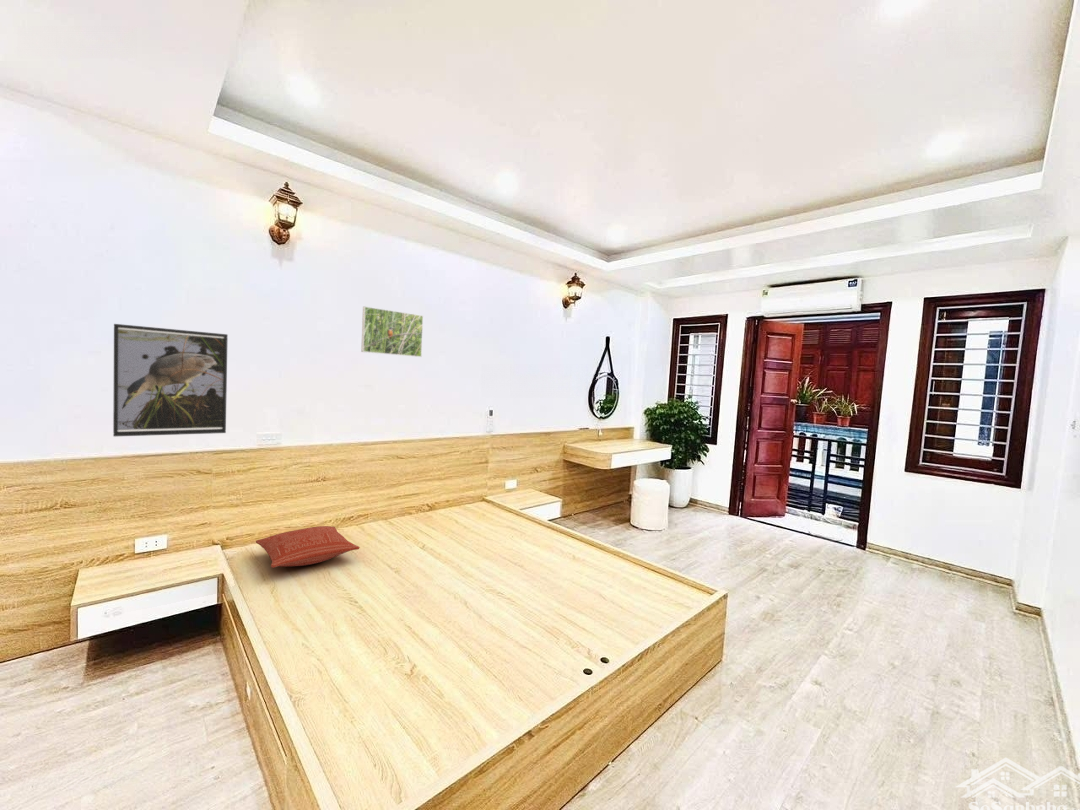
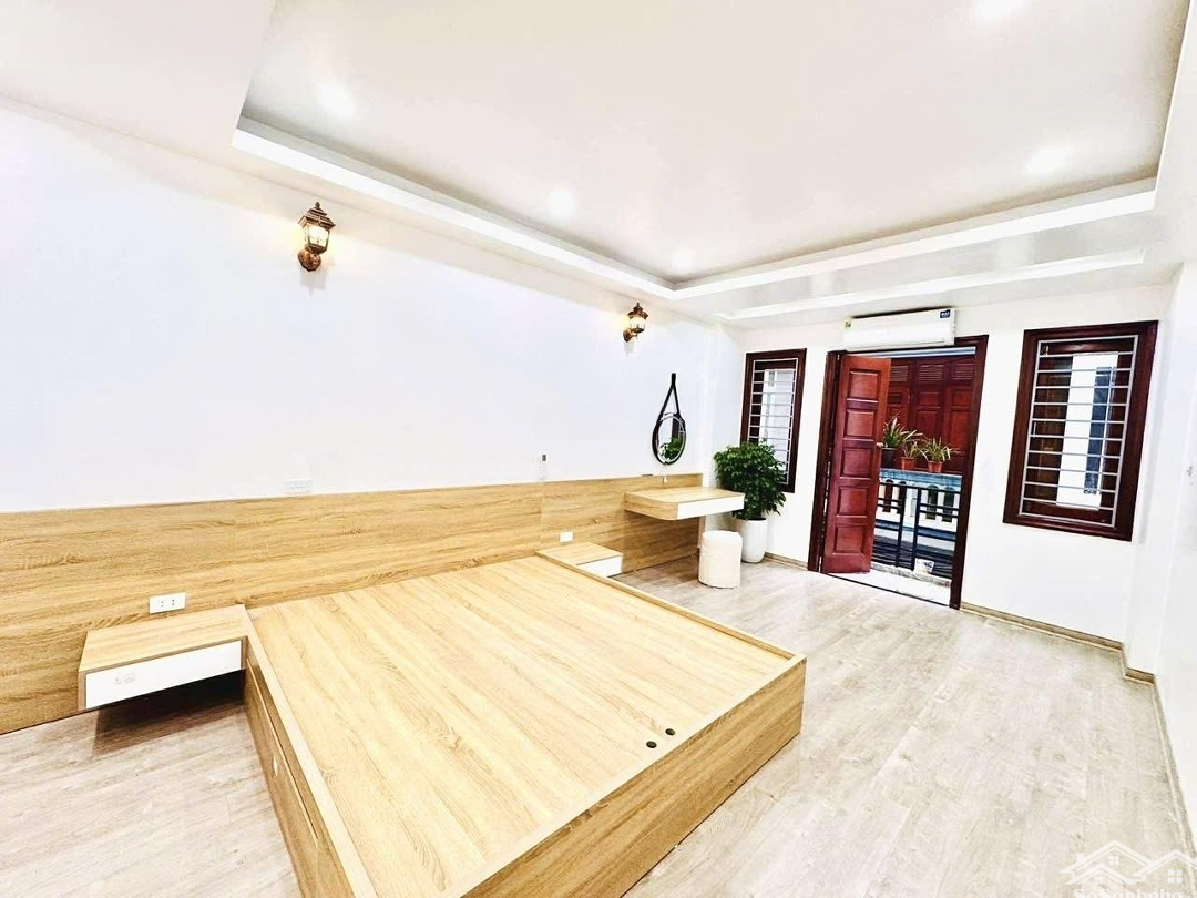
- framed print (173, 382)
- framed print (393, 333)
- pillow (306, 544)
